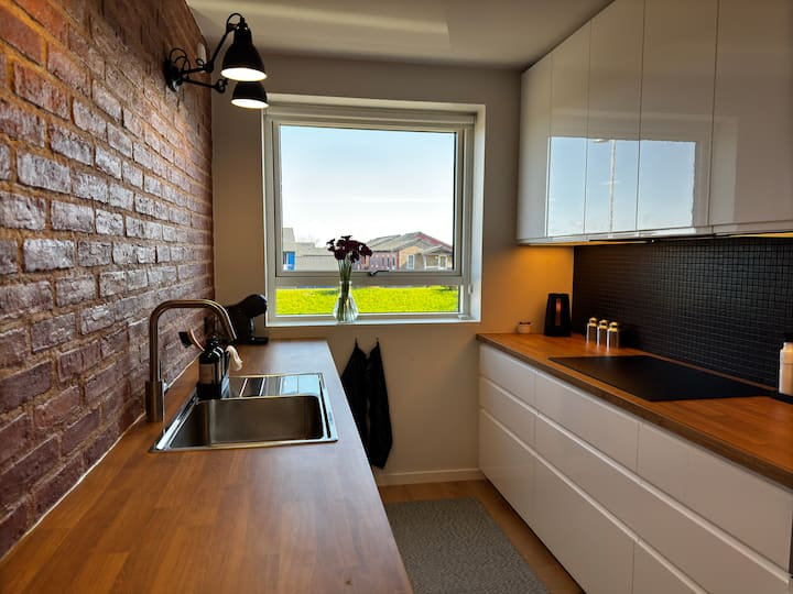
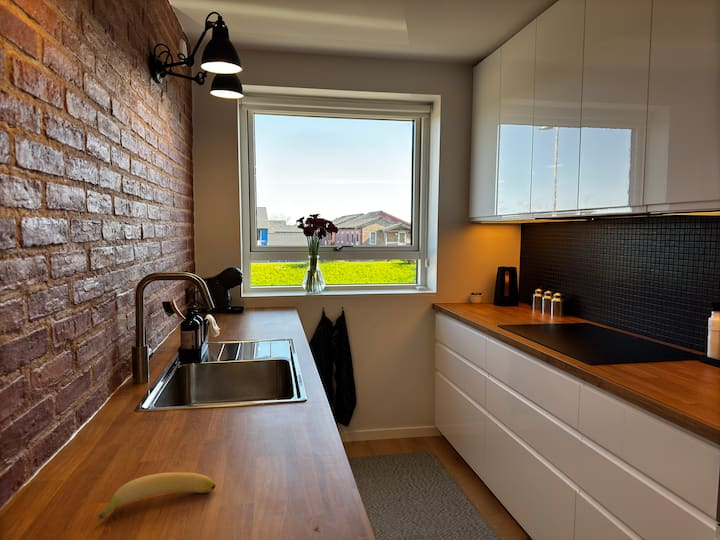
+ banana (160, 490)
